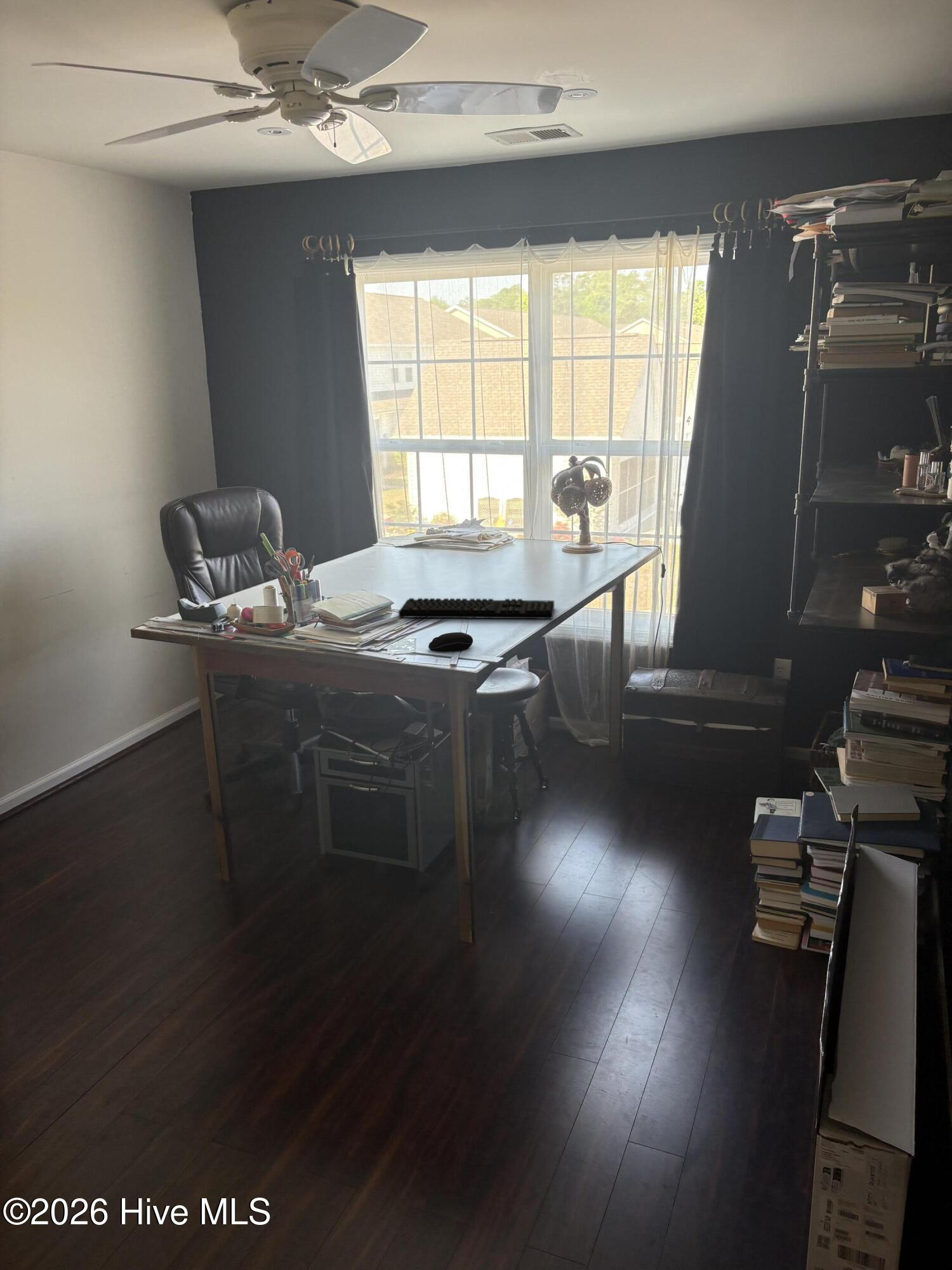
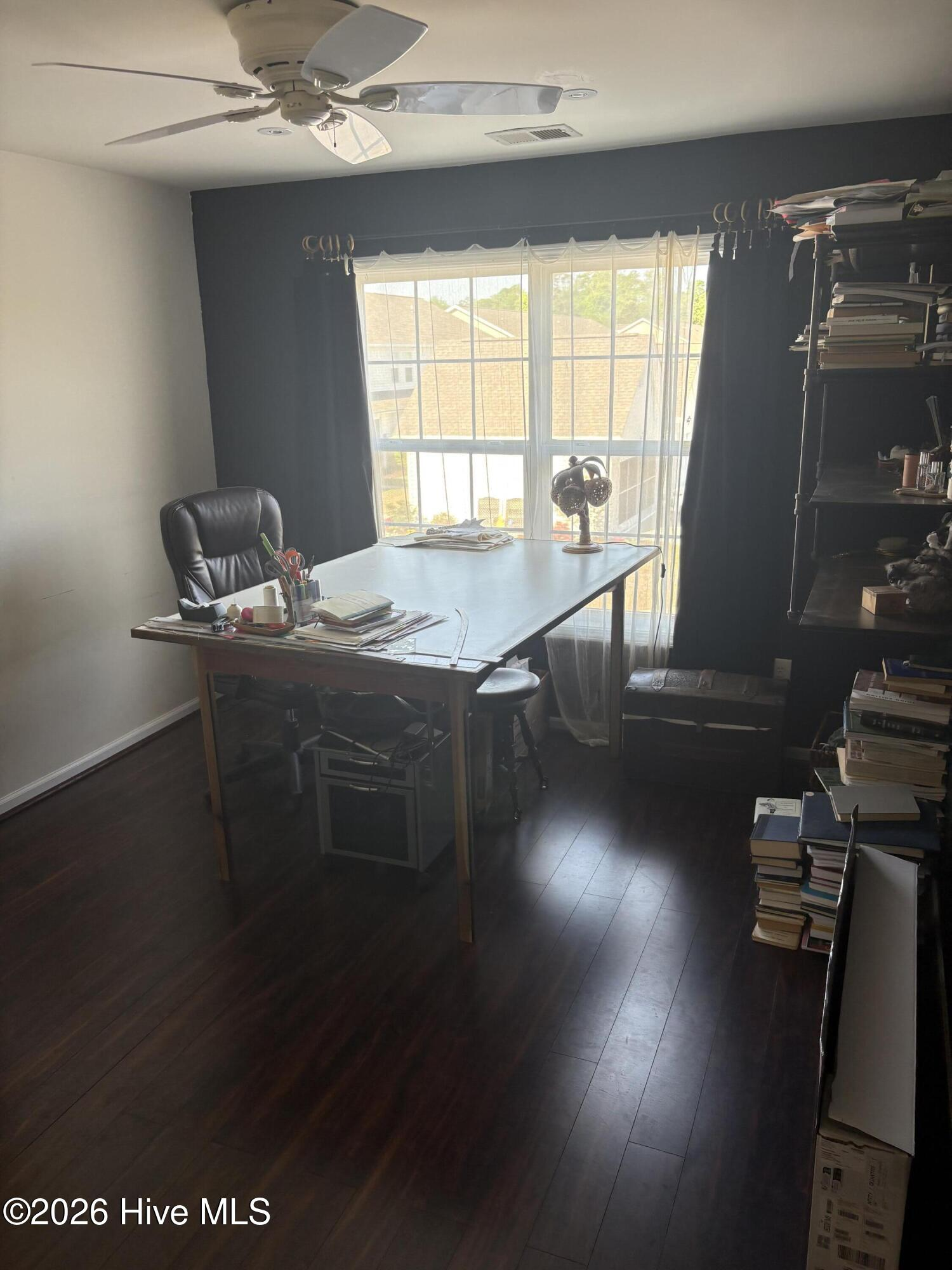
- computer mouse (451, 641)
- keyboard (477, 608)
